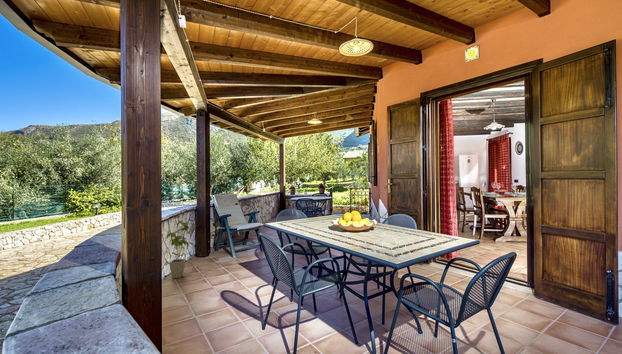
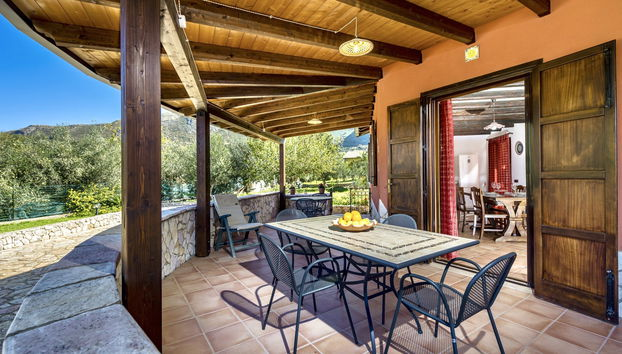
- house plant (181, 248)
